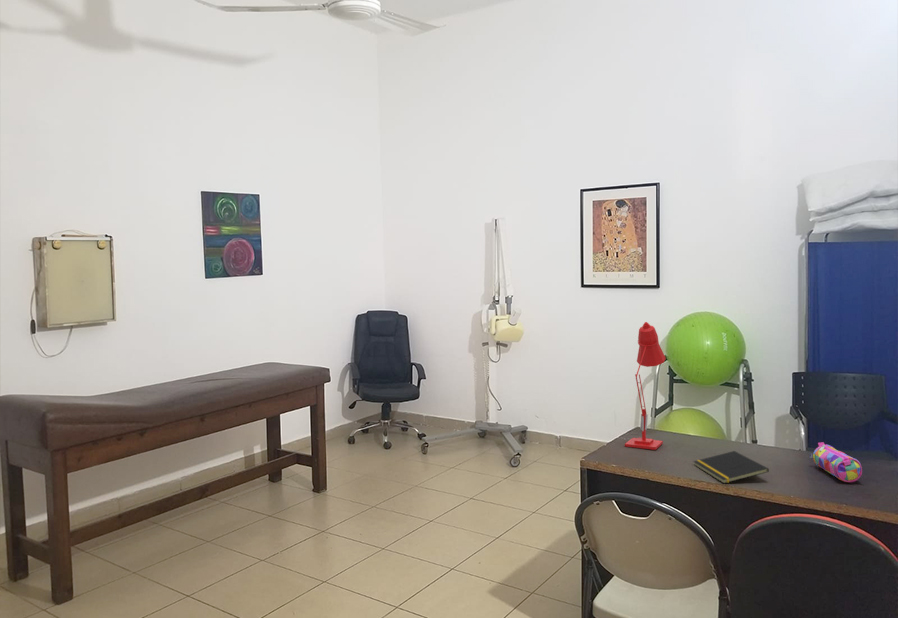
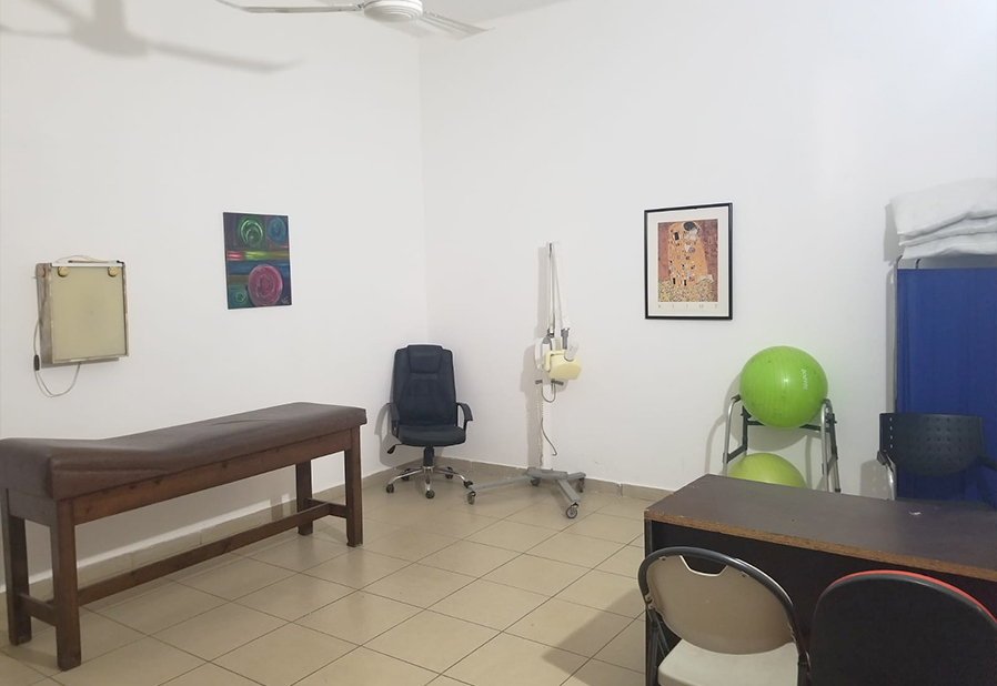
- pencil case (835, 462)
- notepad (729, 466)
- desk lamp (641, 385)
